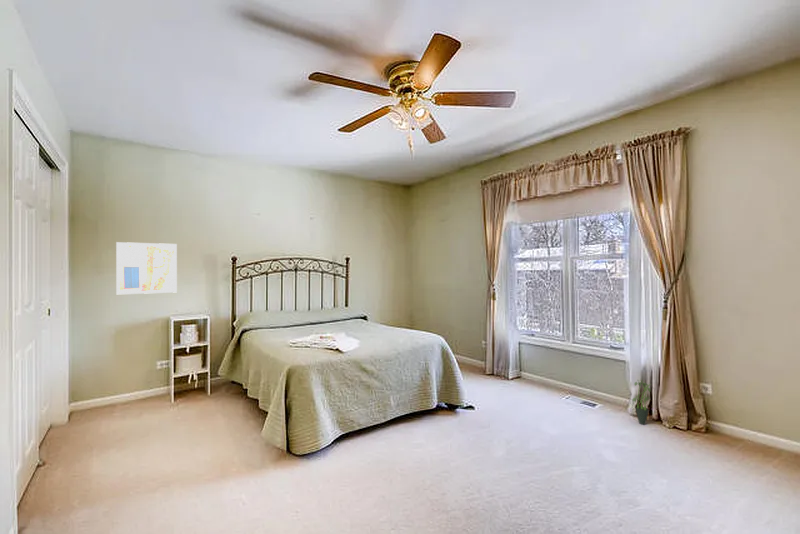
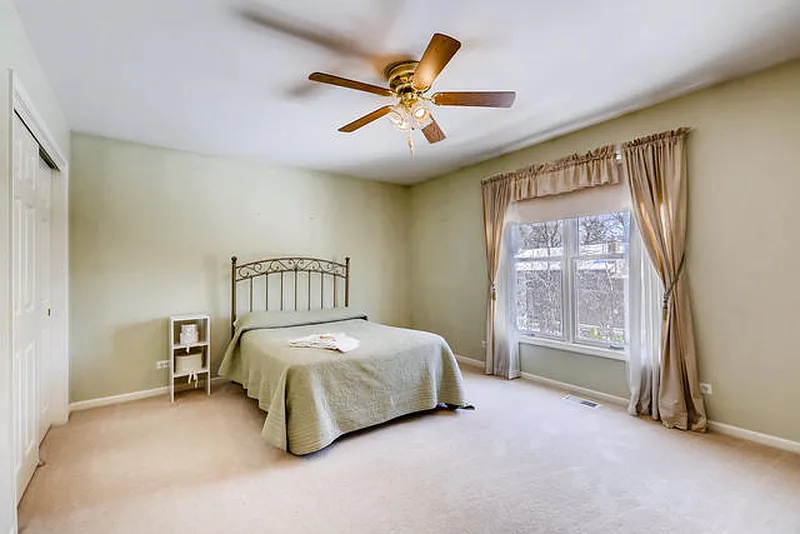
- wall art (147, 268)
- potted plant (644, 402)
